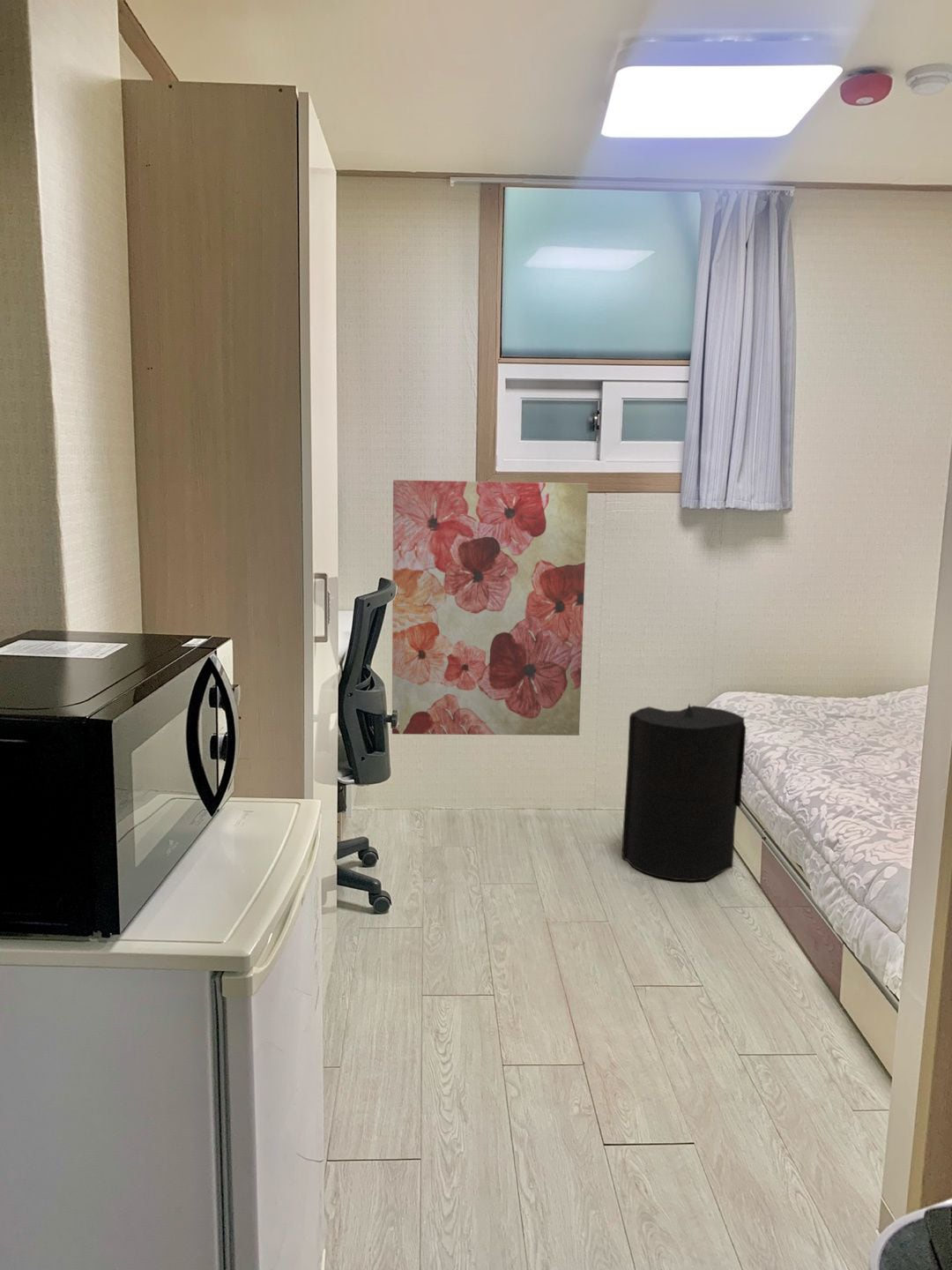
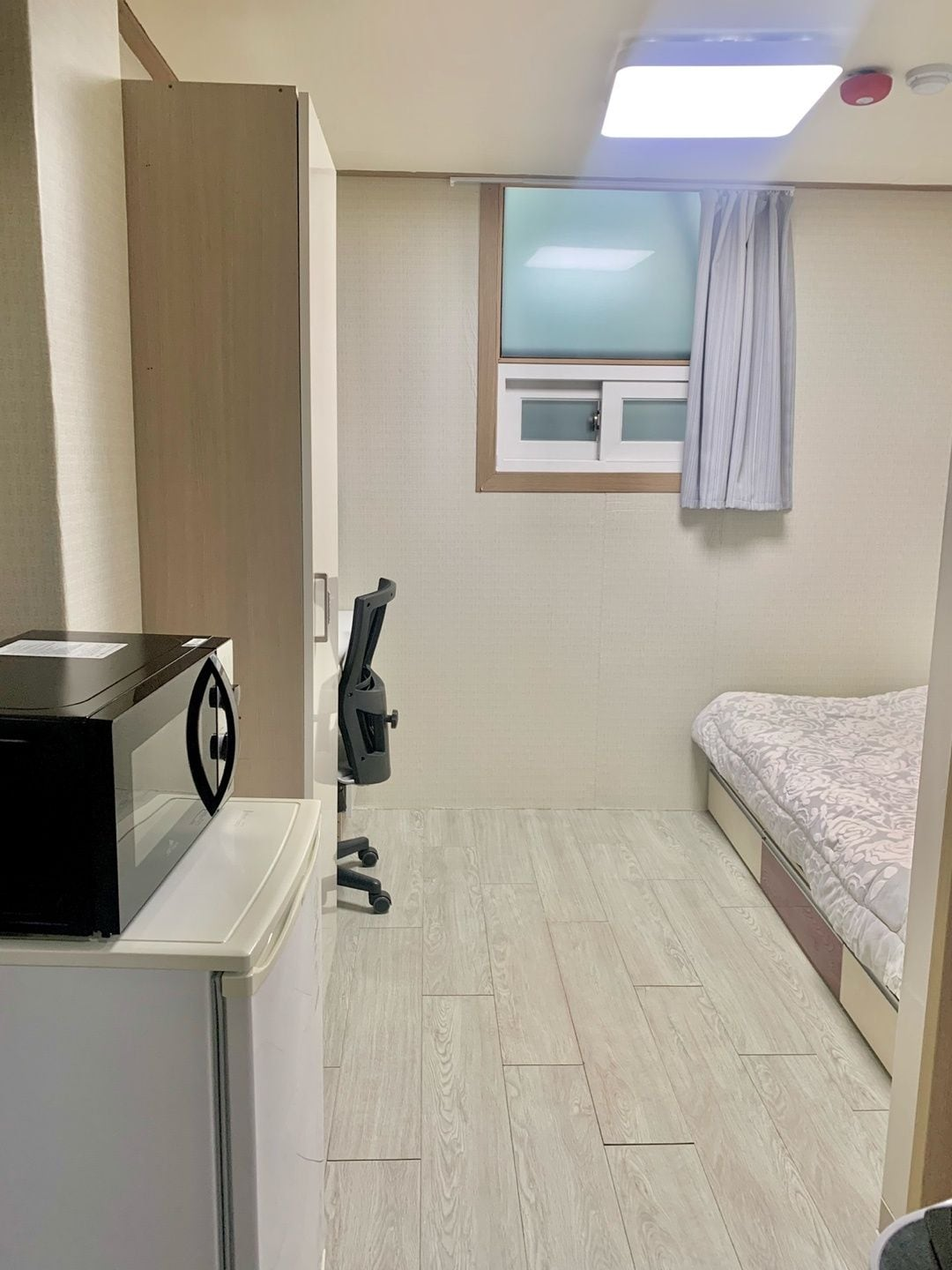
- trash can (682, 783)
- wall art (487, 610)
